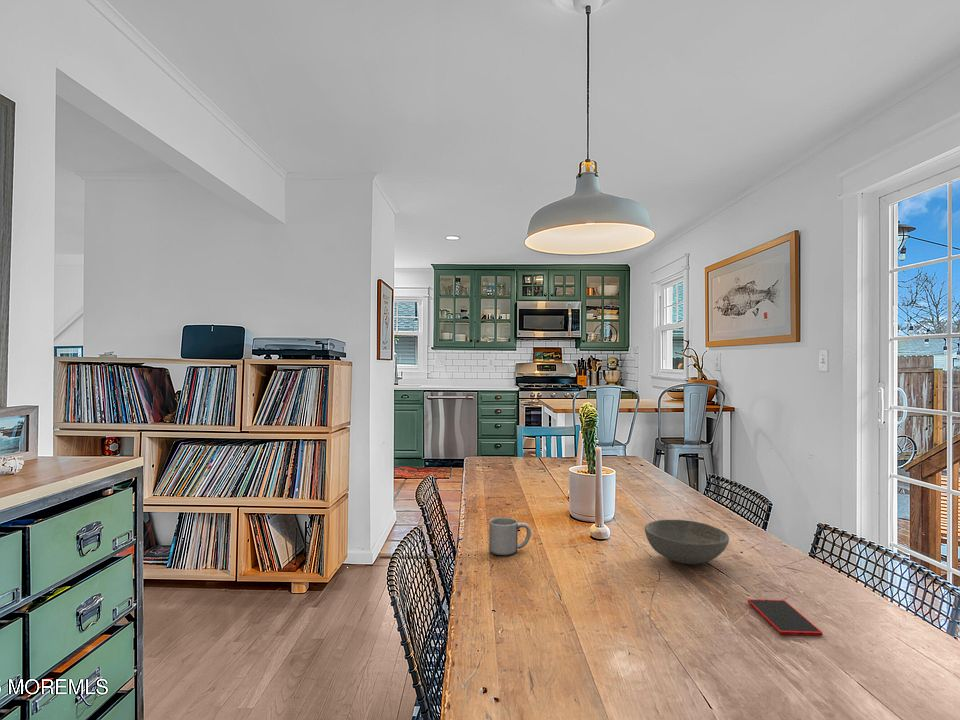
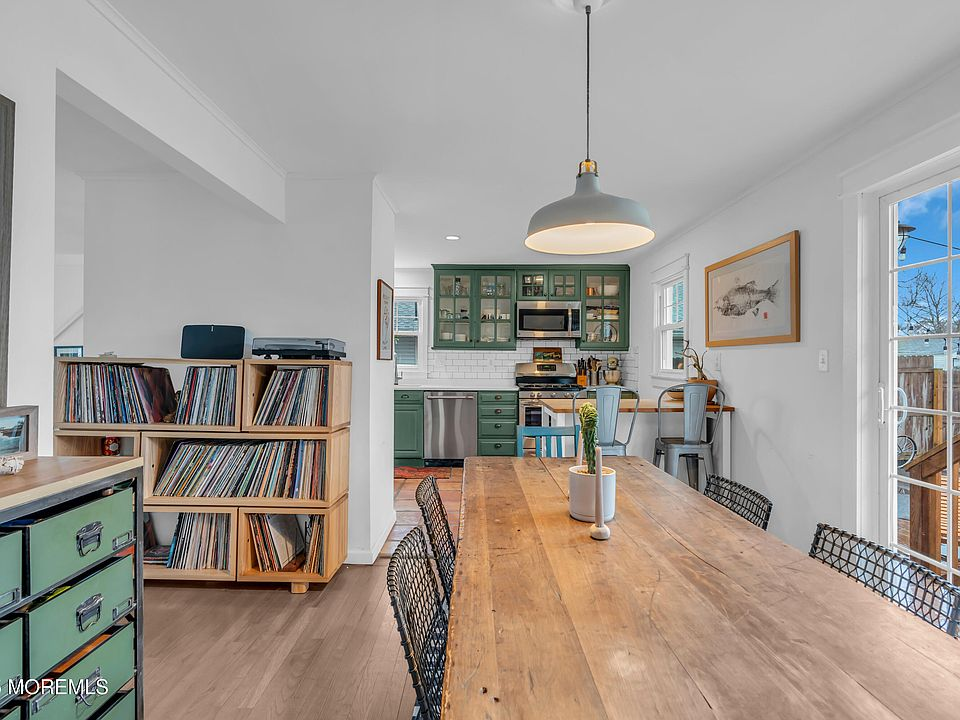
- smartphone (782, 615)
- mug (510, 535)
- bowl (686, 544)
